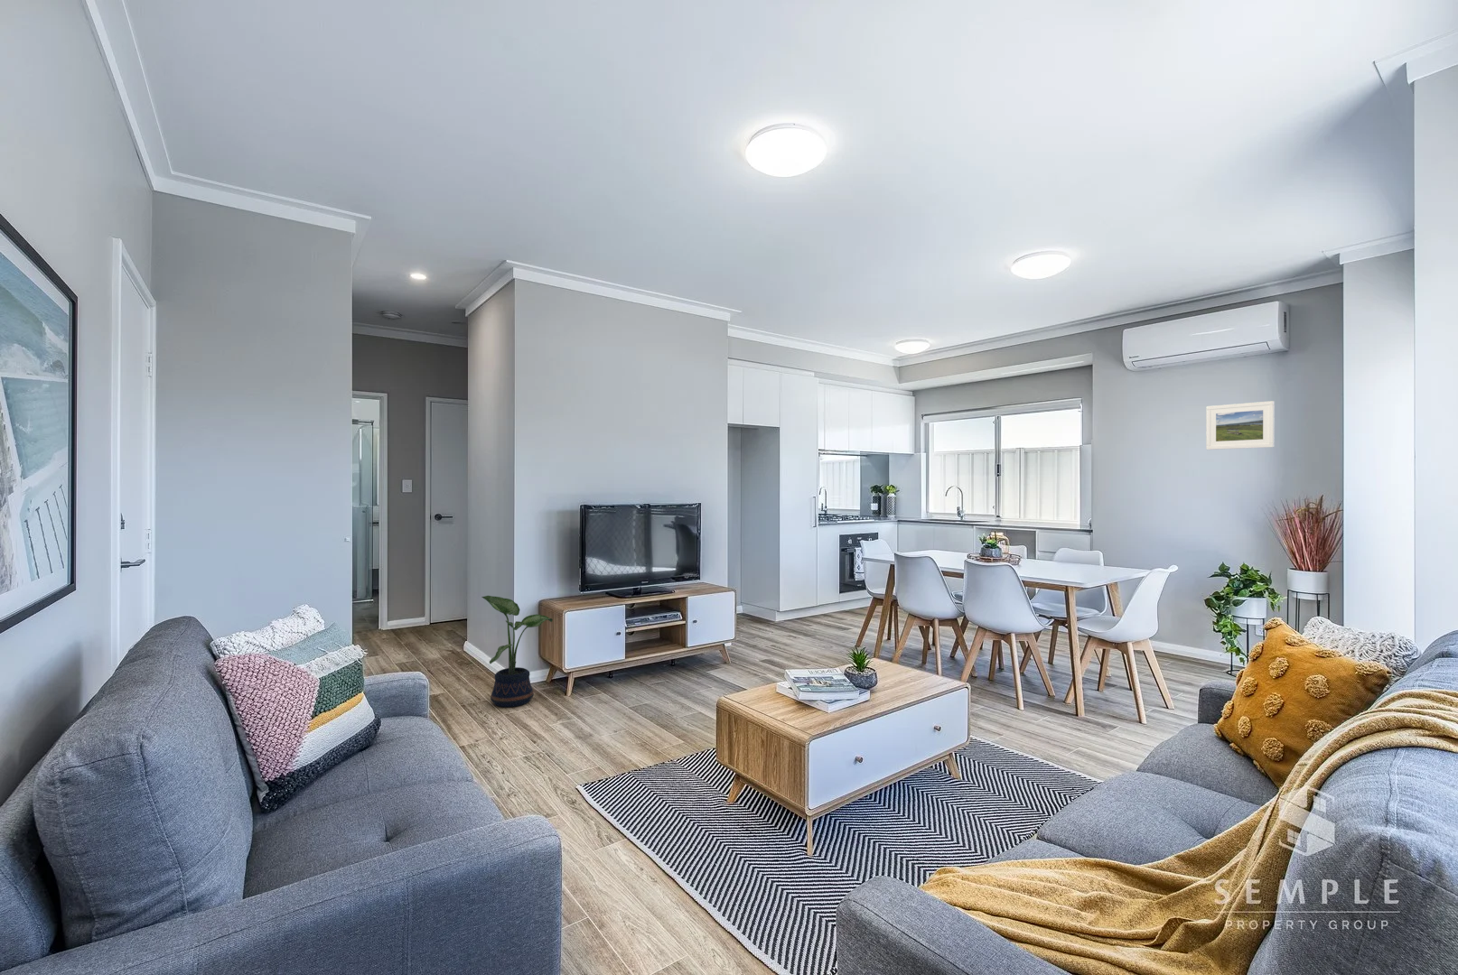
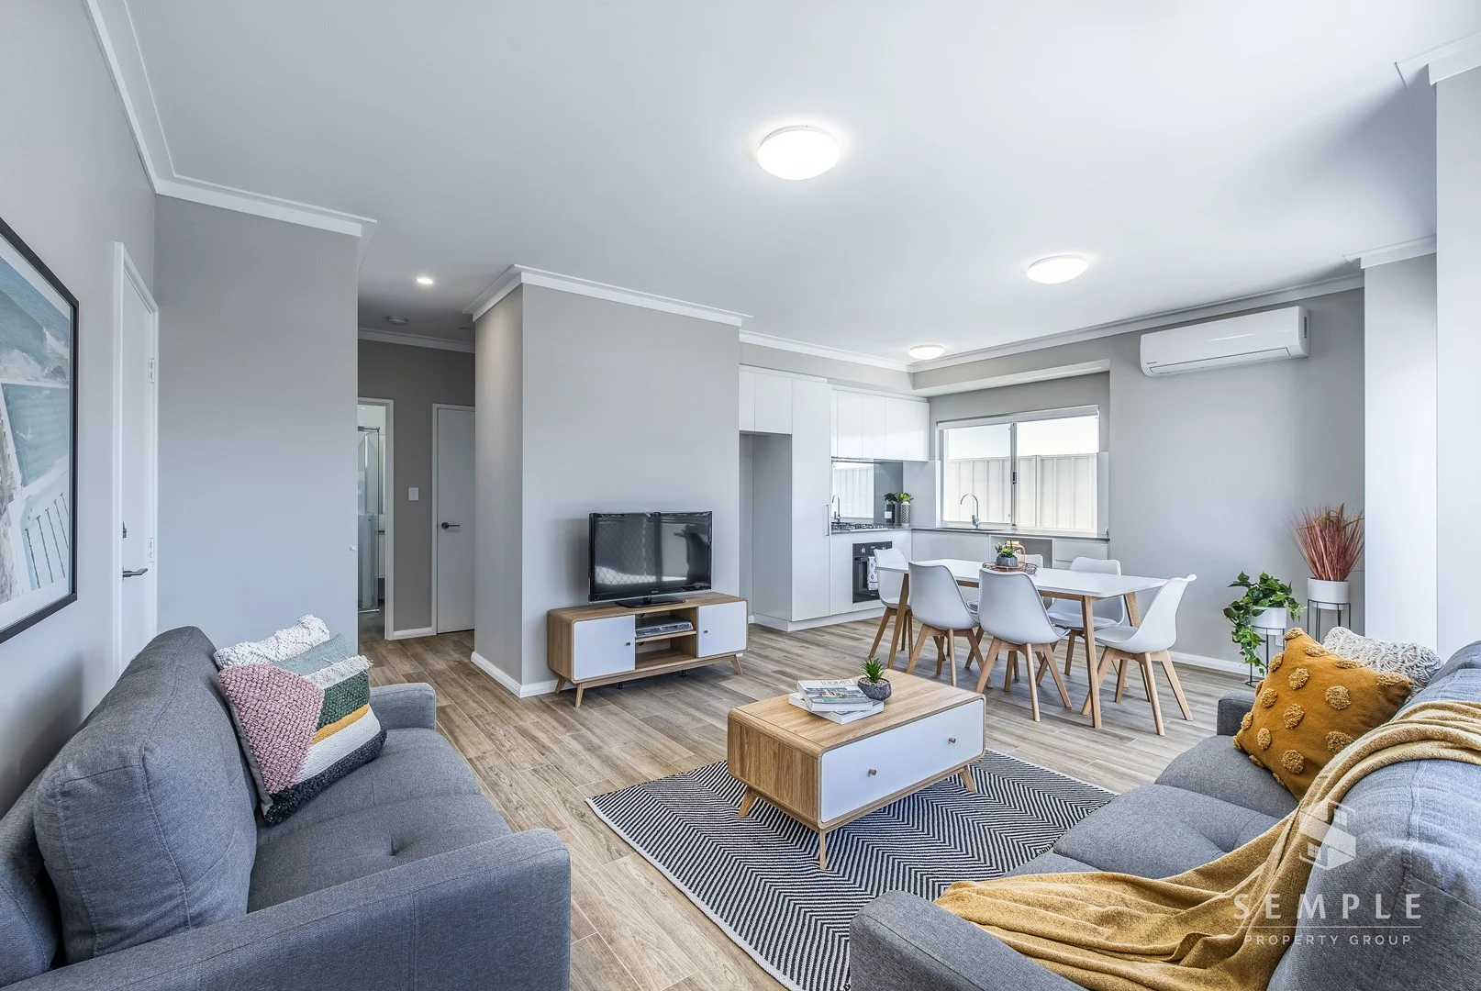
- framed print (1238, 427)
- potted plant (517, 647)
